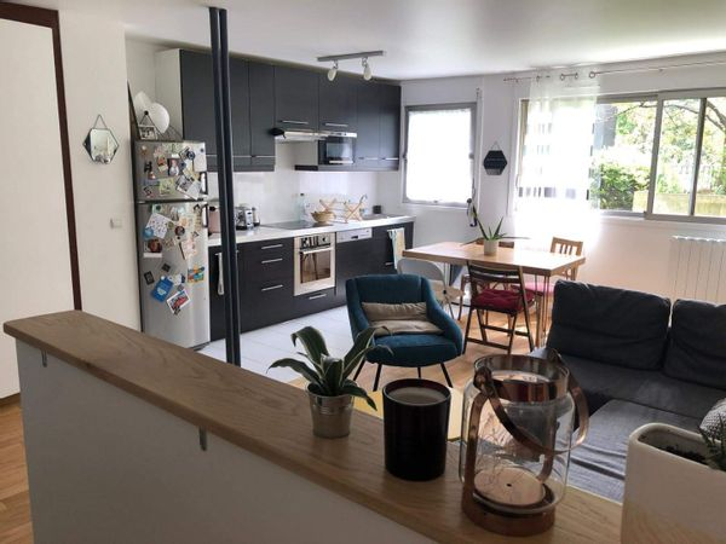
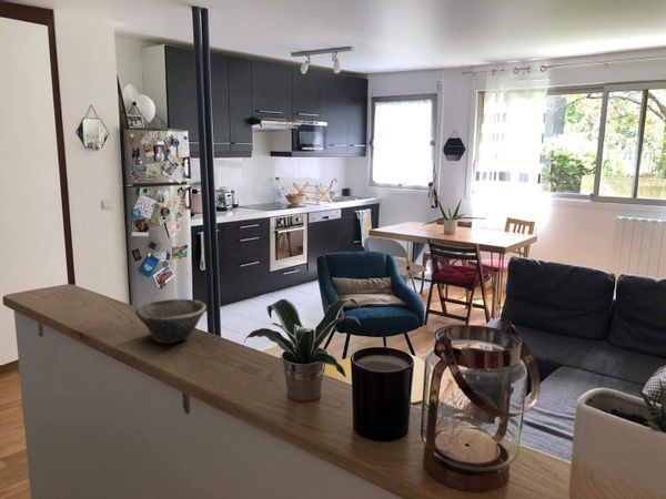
+ bowl (171, 323)
